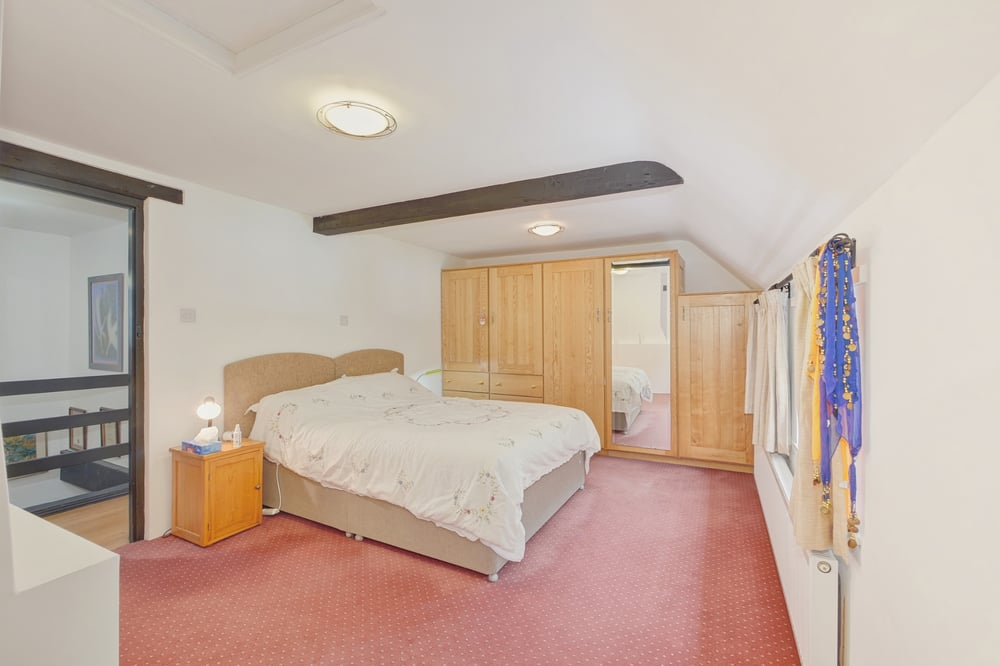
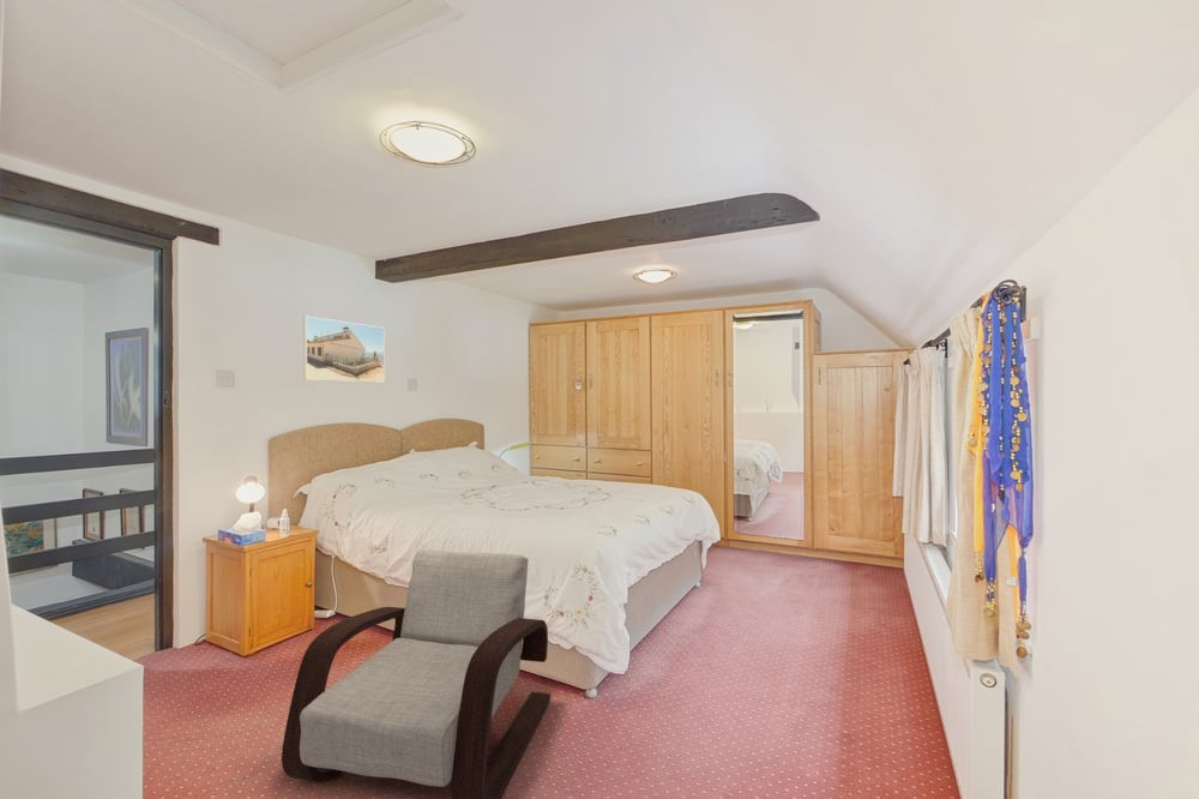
+ armchair (433, 660)
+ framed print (347, 352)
